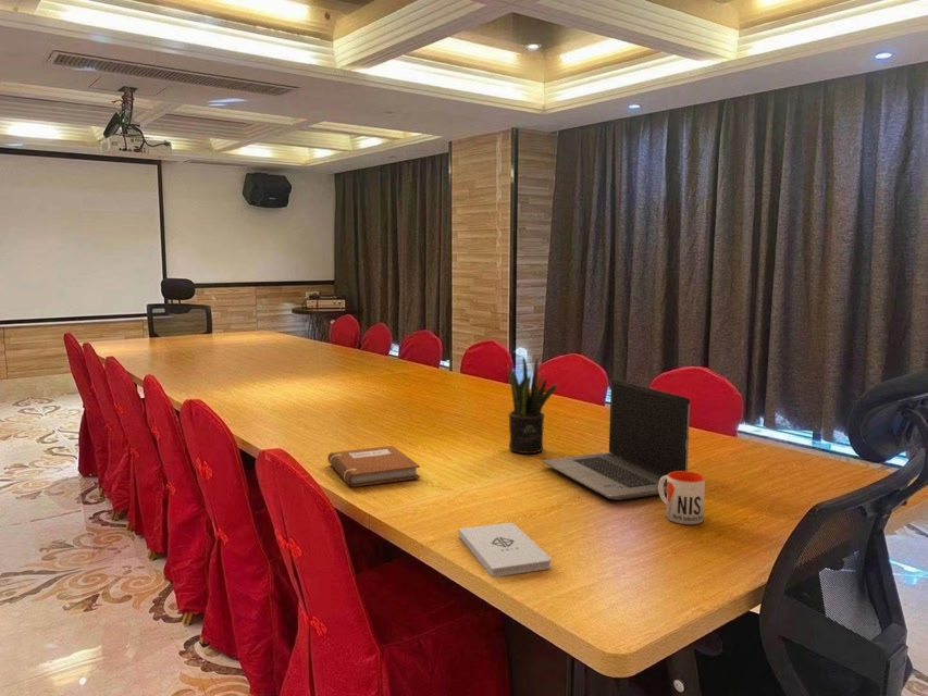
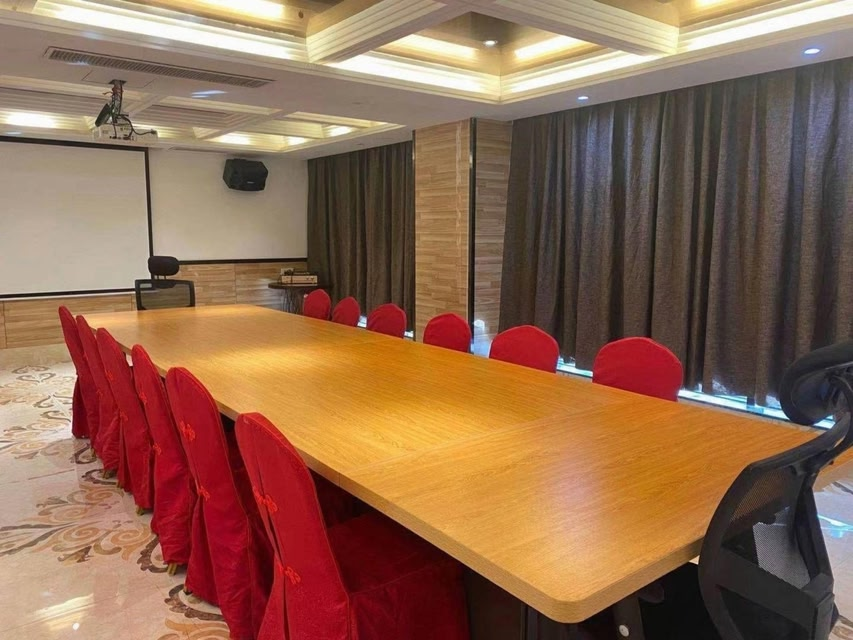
- potted plant (530, 405)
- notebook (371, 464)
- laptop computer (610, 435)
- mug (679, 495)
- notepad (503, 547)
